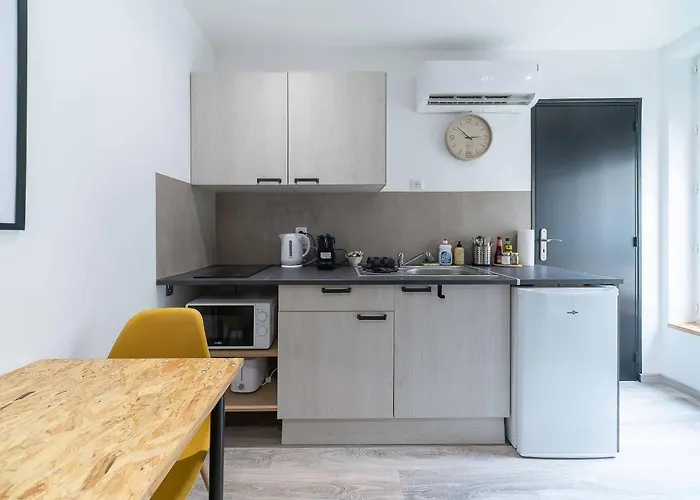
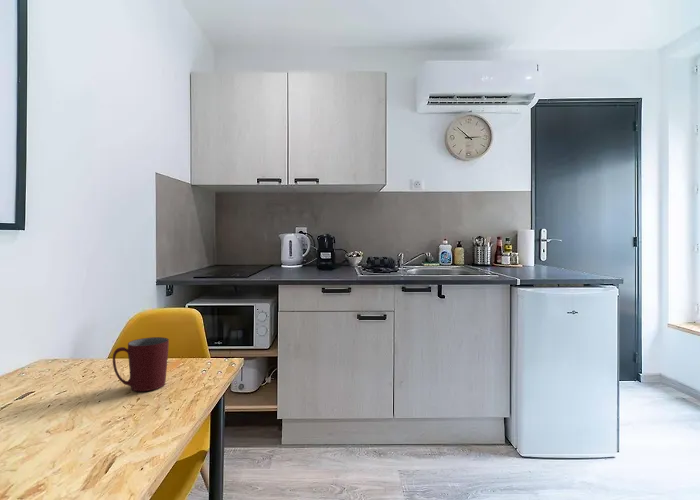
+ mug (141, 365)
